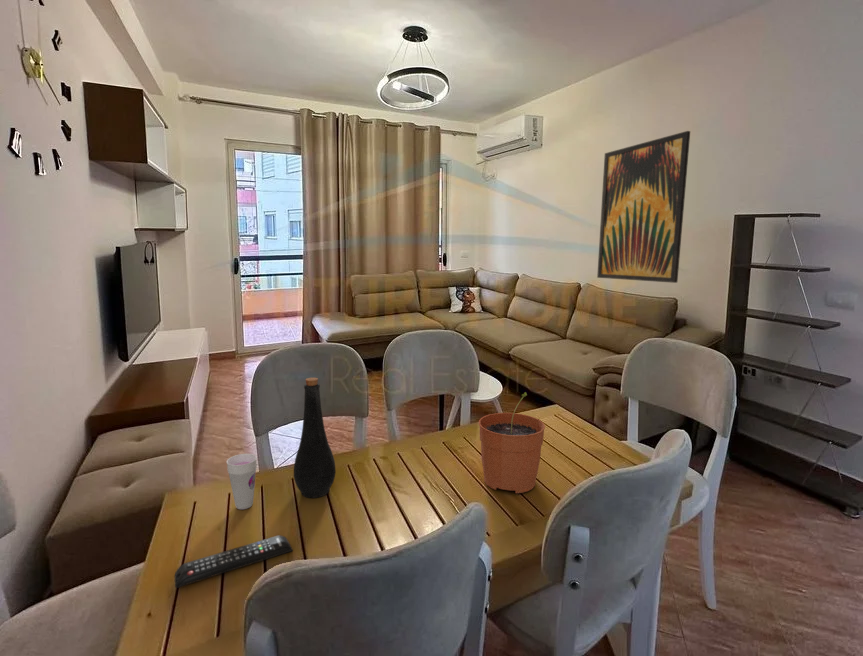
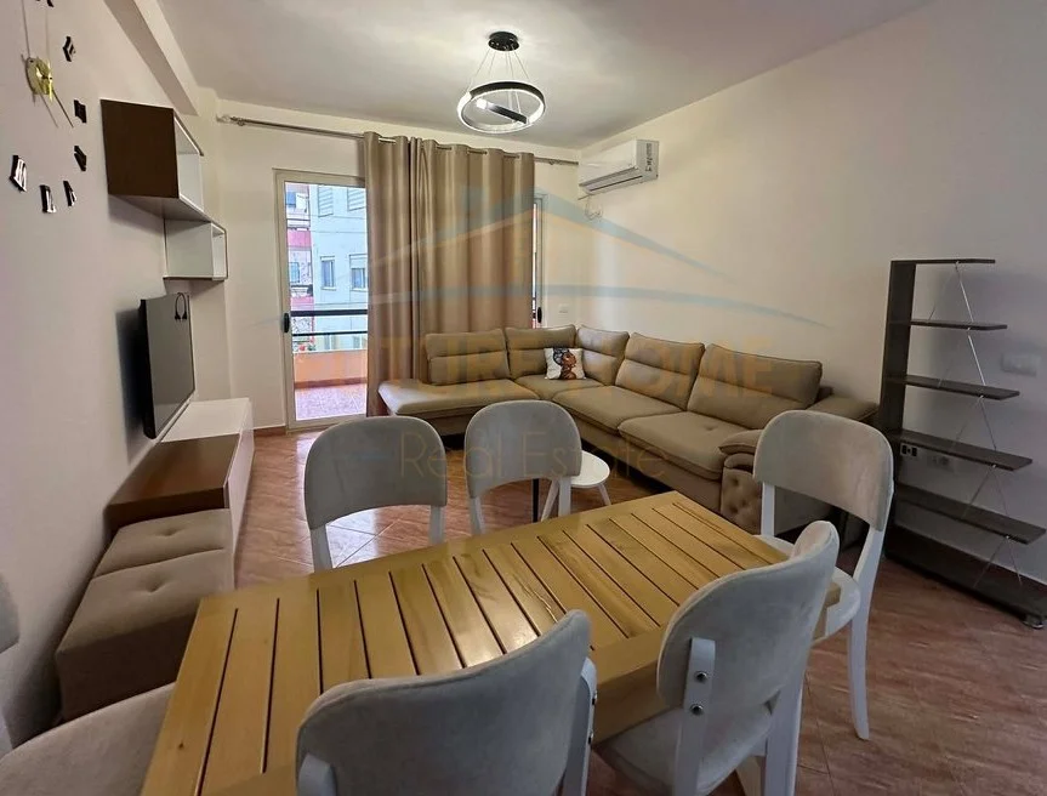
- cup (243, 482)
- plant pot (511, 437)
- bottle (313, 436)
- wall art (638, 213)
- remote control (236, 559)
